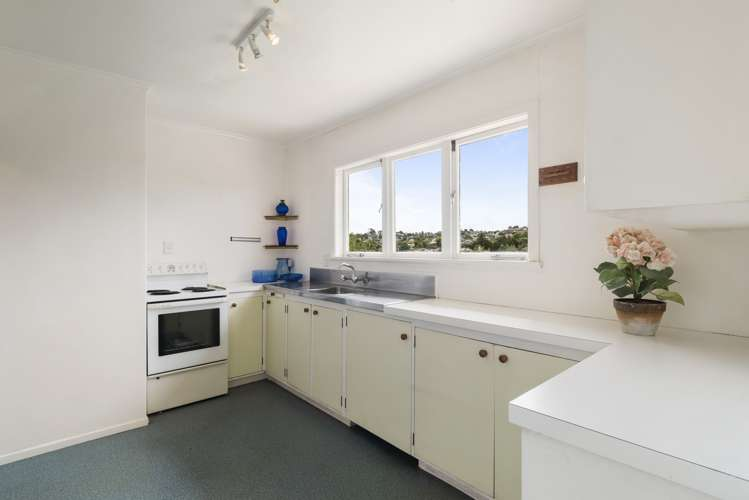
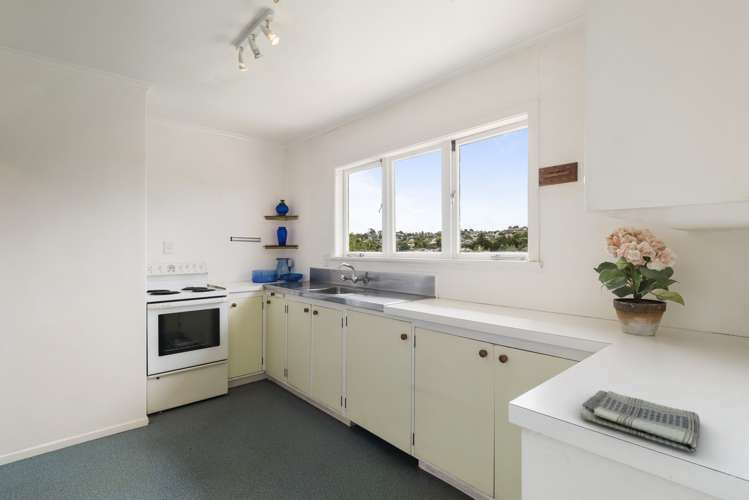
+ dish towel (638, 413)
